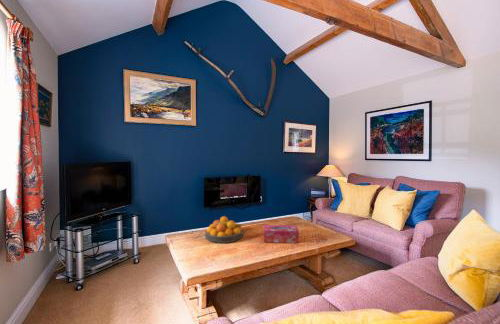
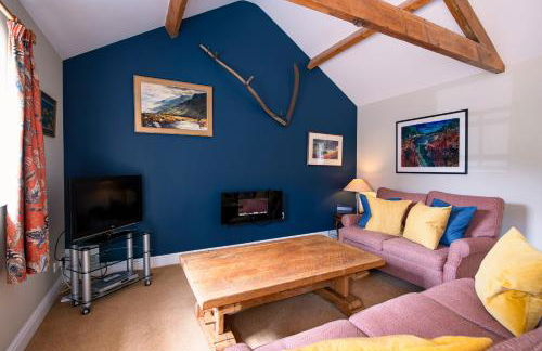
- tissue box (280, 233)
- fruit bowl (224, 227)
